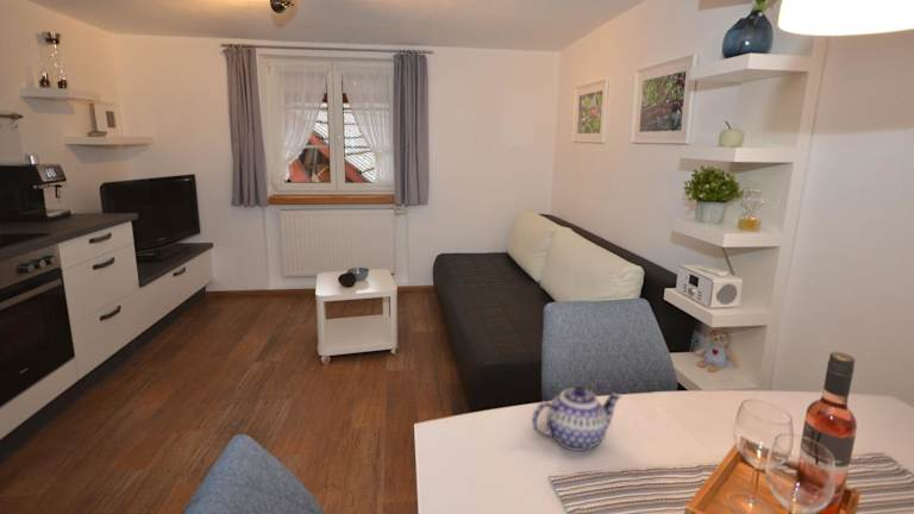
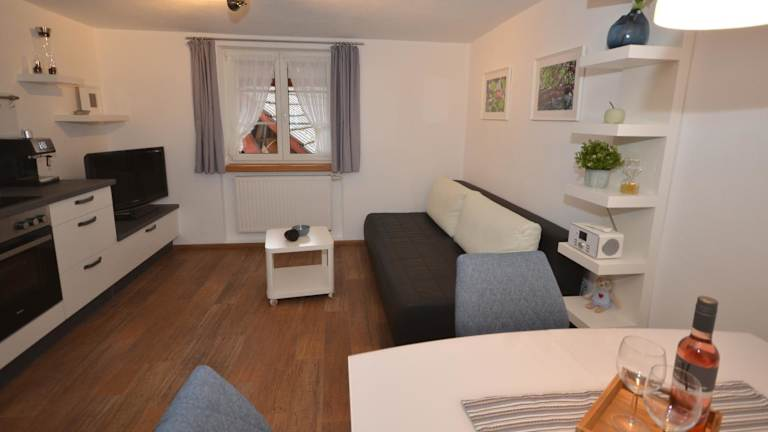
- teapot (577, 413)
